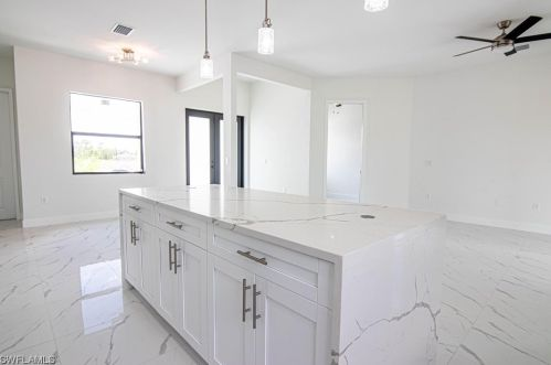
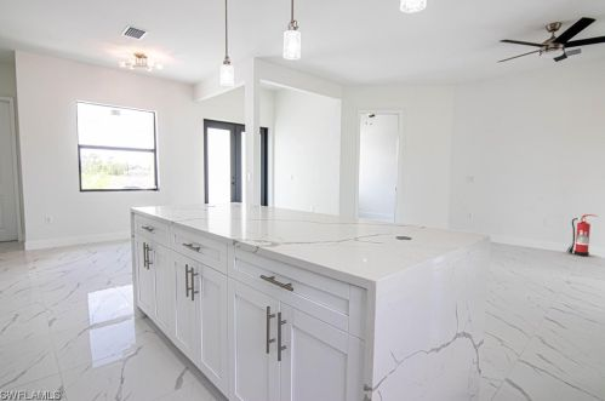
+ fire extinguisher (581, 234)
